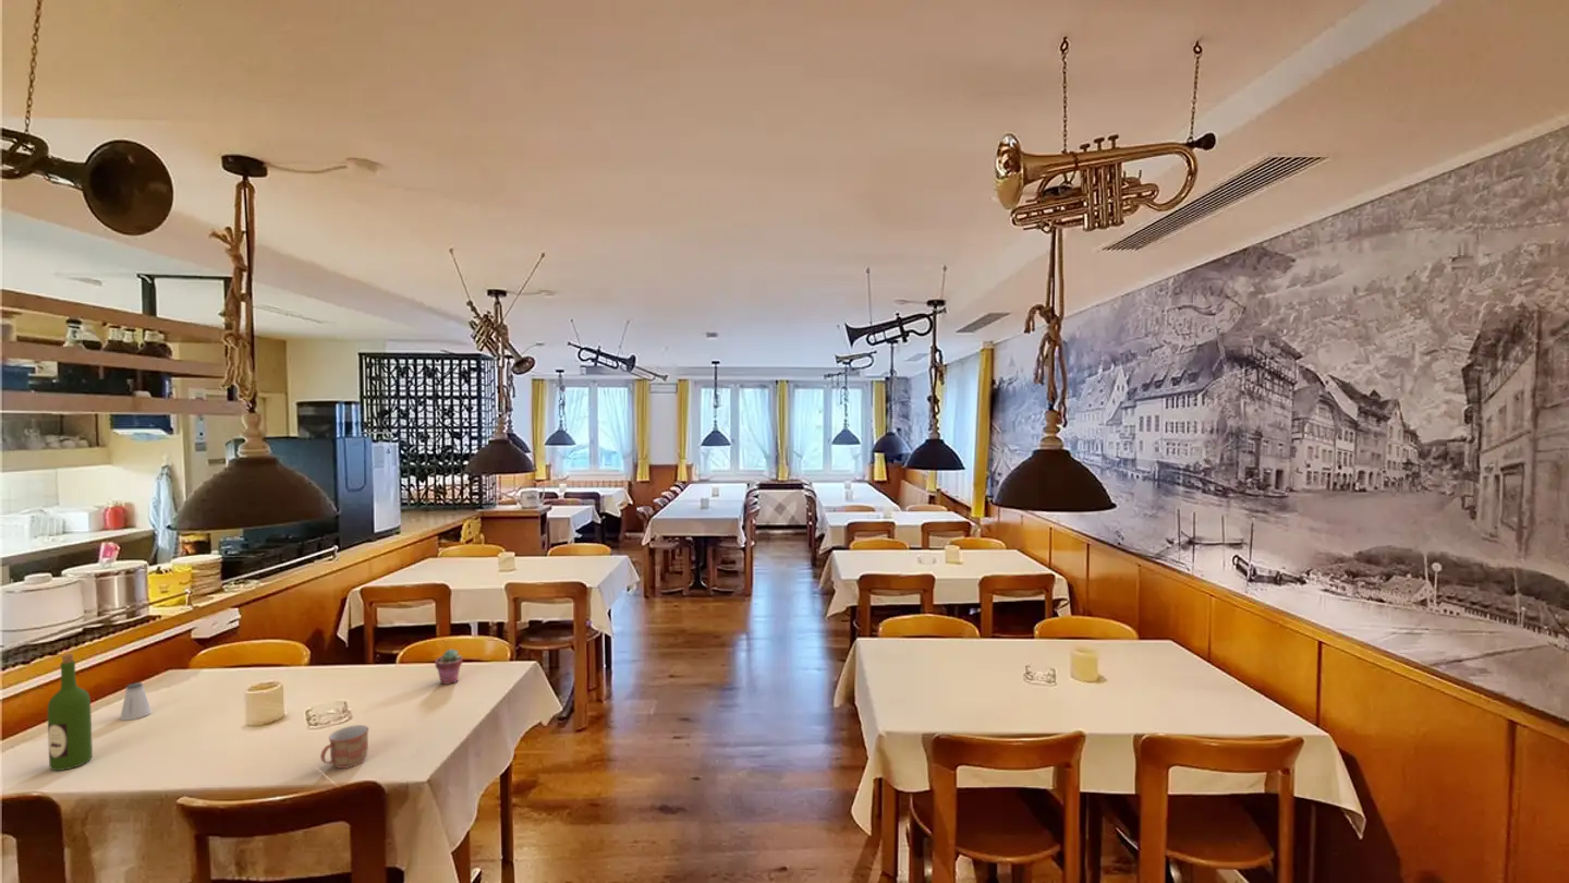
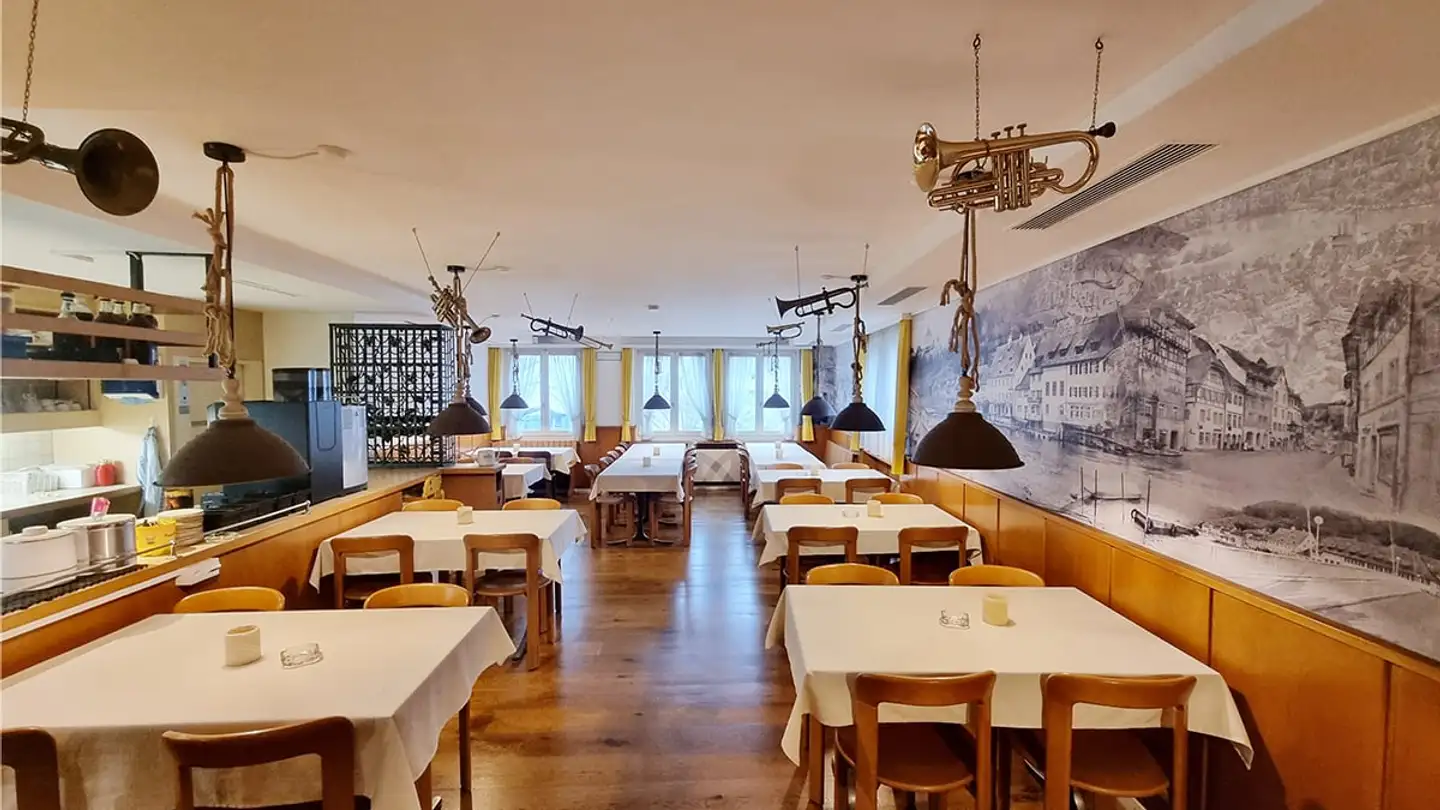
- mug (344, 749)
- potted succulent (449, 665)
- wine bottle (69, 710)
- saltshaker (135, 700)
